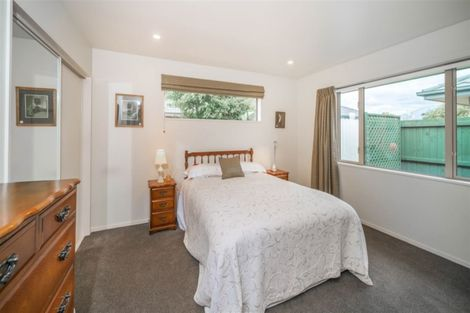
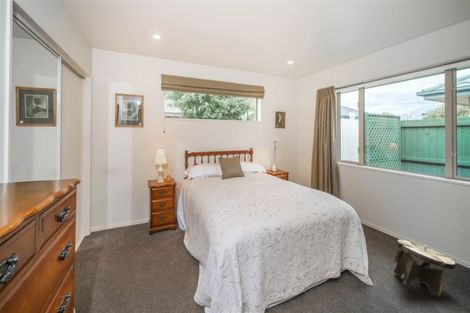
+ stool (421, 265)
